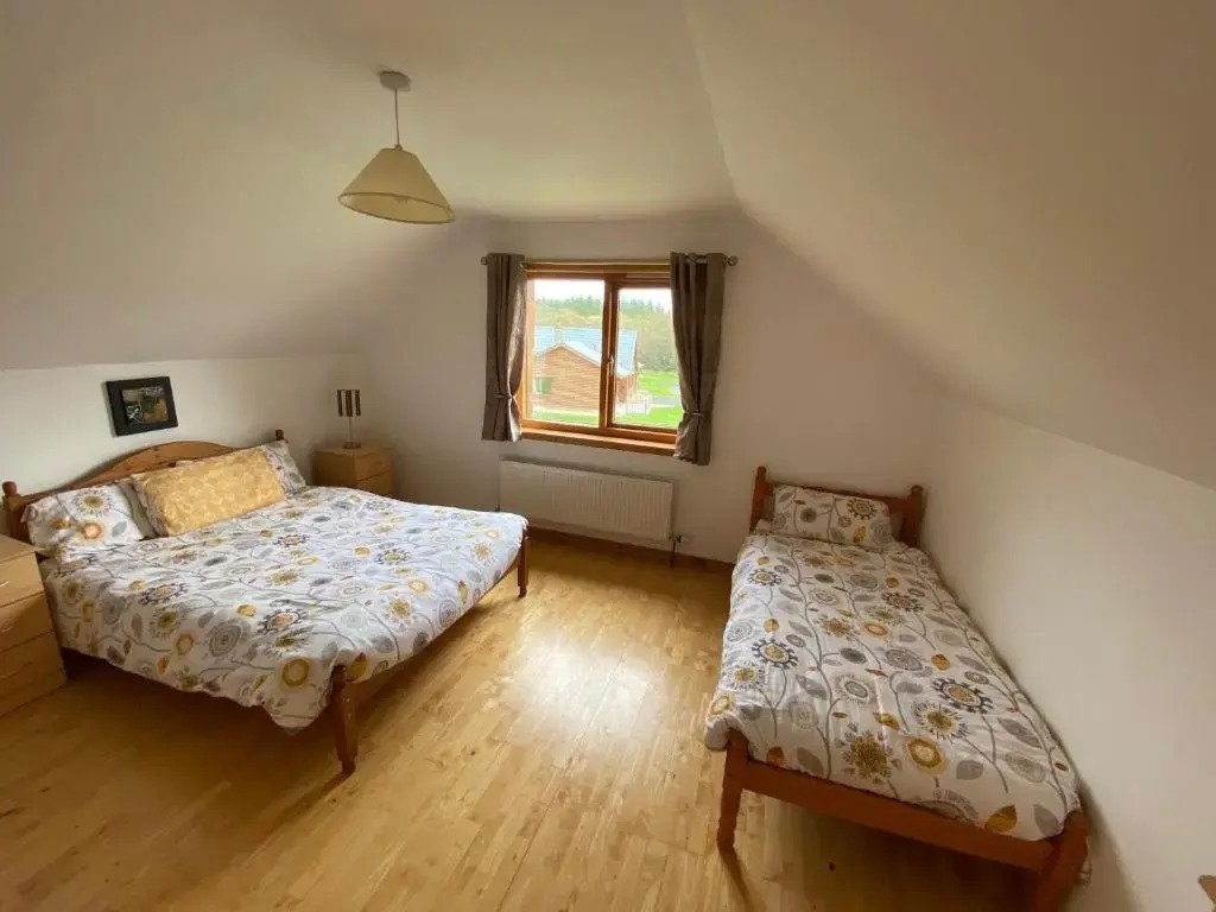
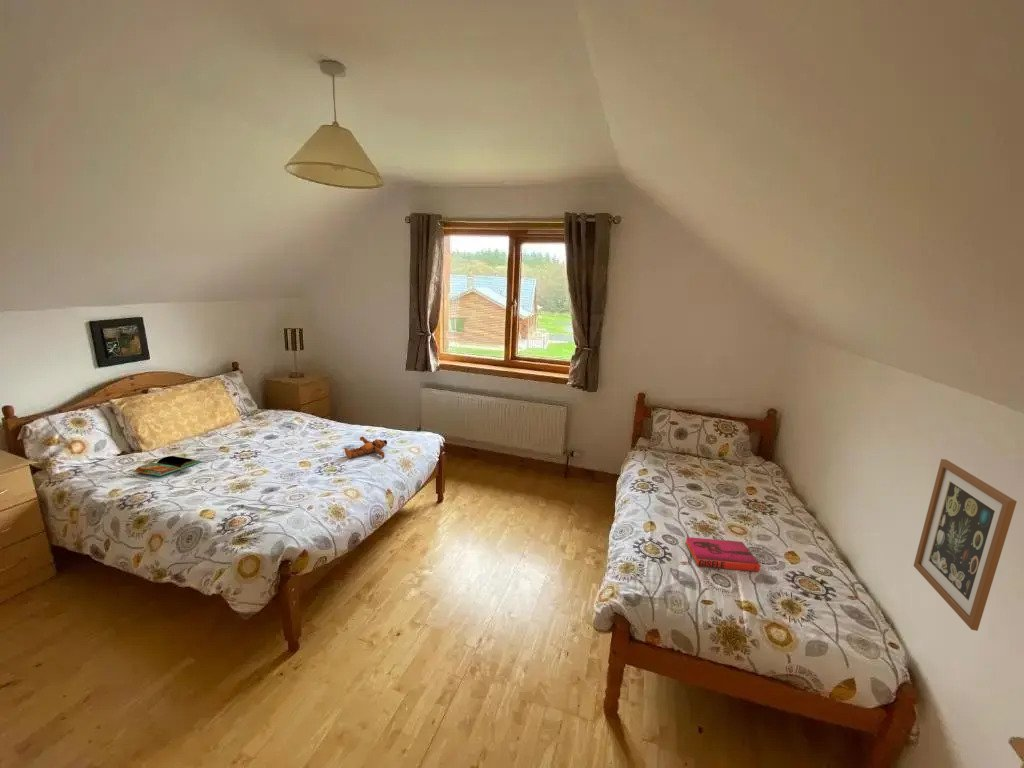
+ hardback book (720, 553)
+ wall art (957, 538)
+ book (168, 465)
+ teddy bear (367, 447)
